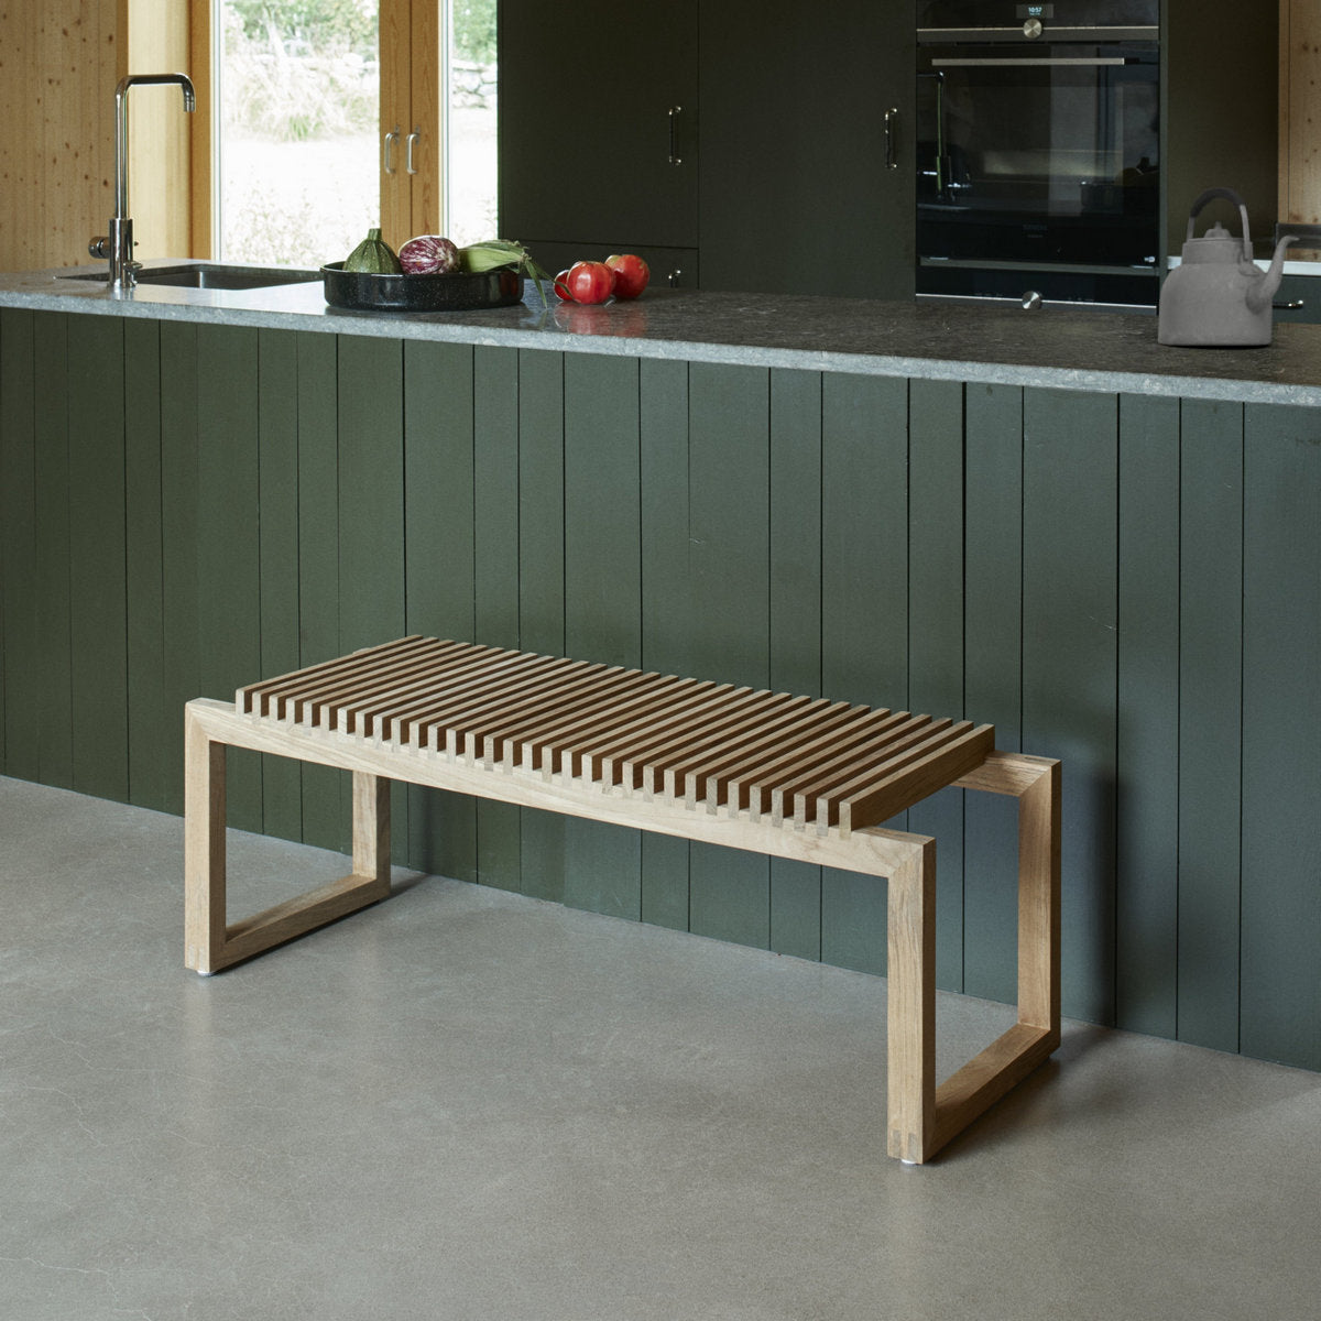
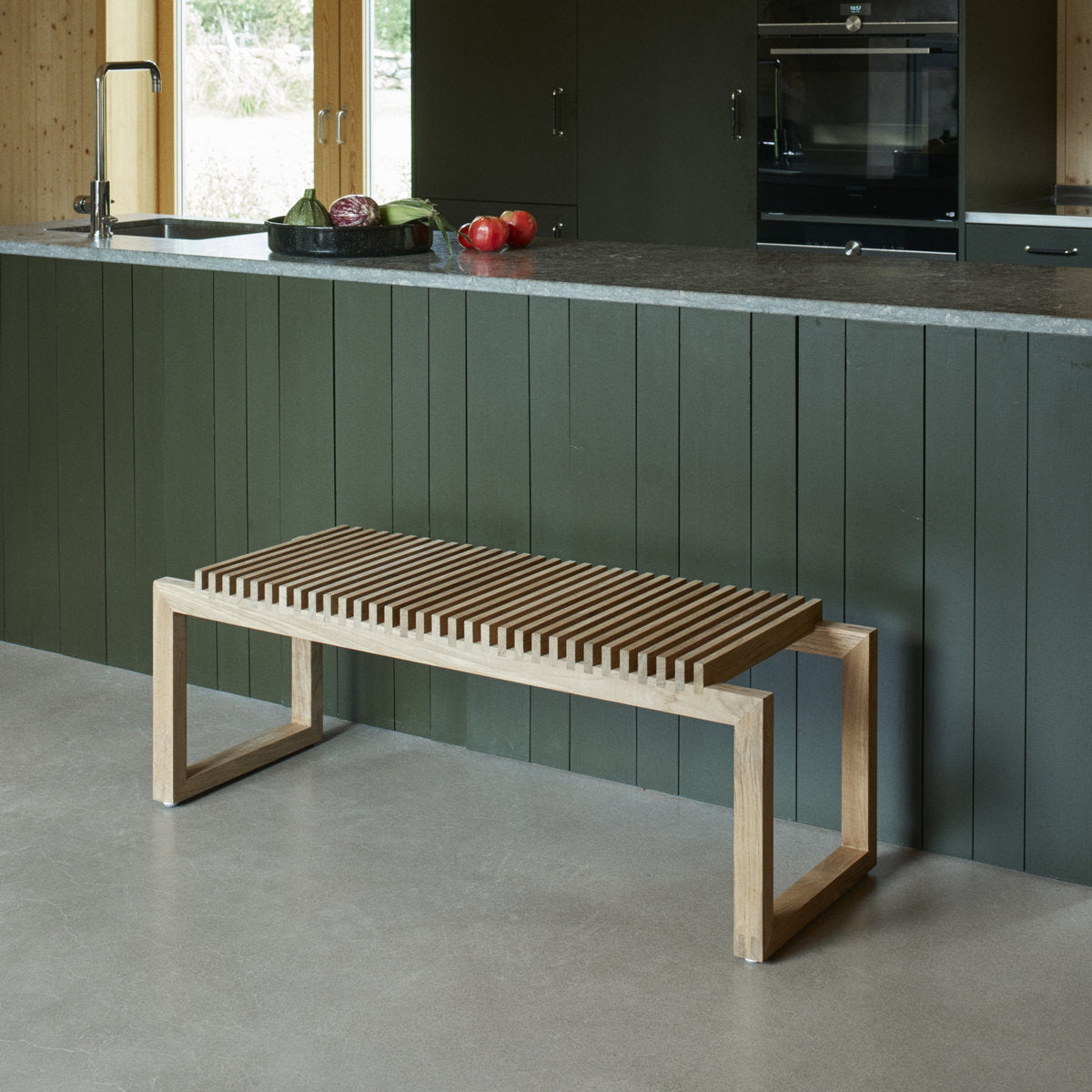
- kettle (1235, 265)
